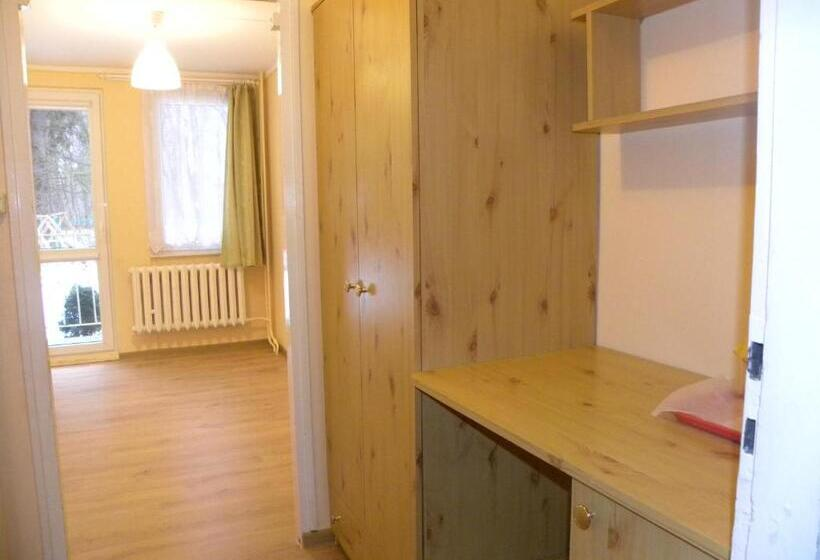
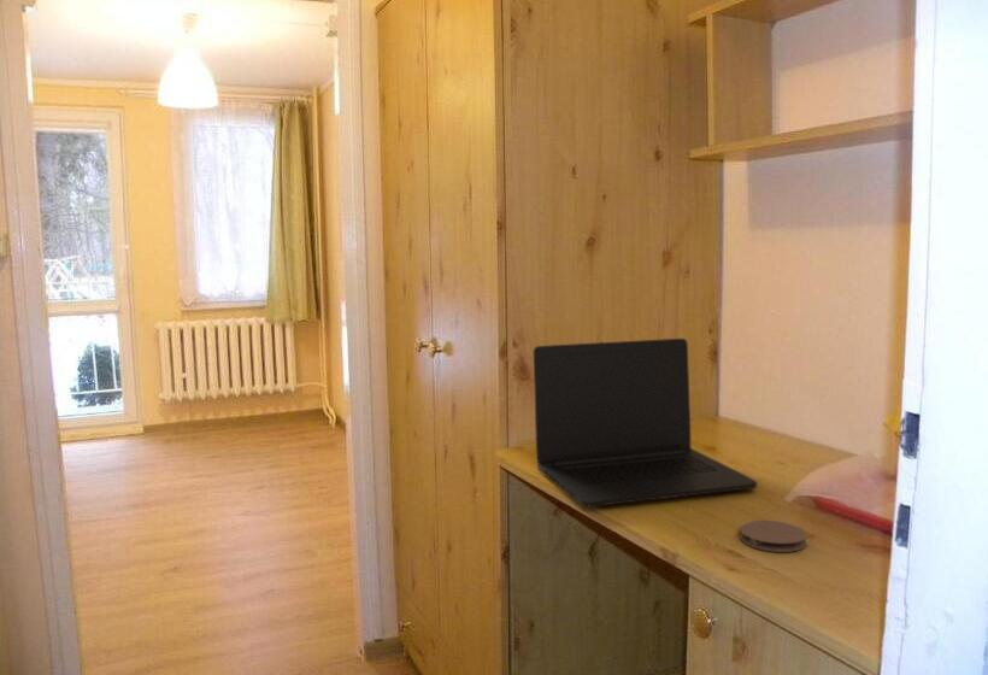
+ coaster (772, 535)
+ laptop (640, 415)
